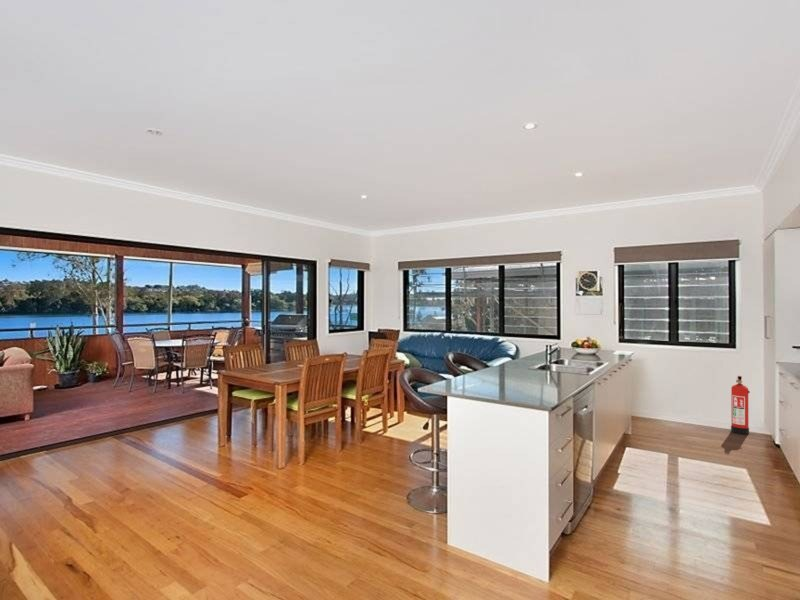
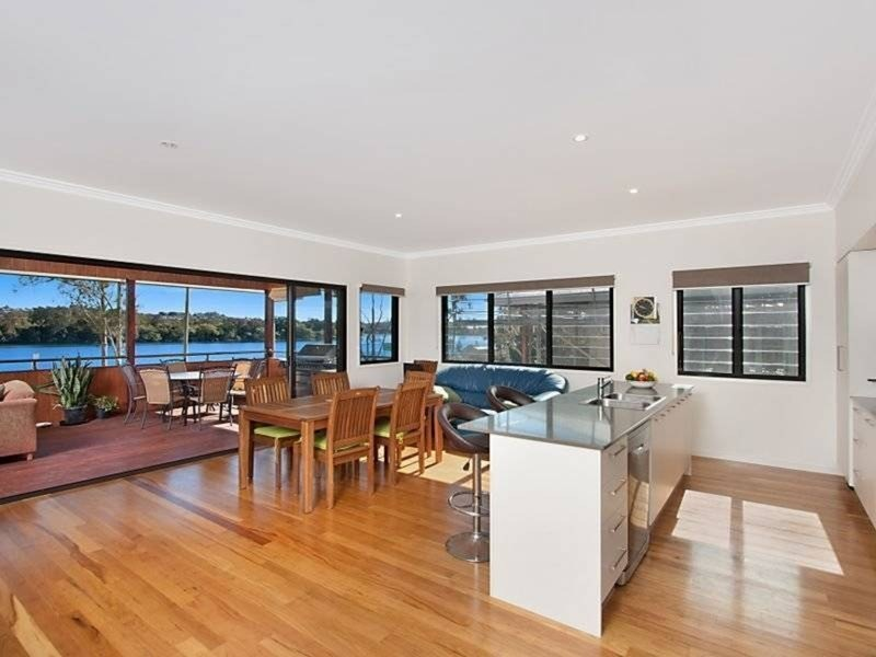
- fire extinguisher (740, 403)
